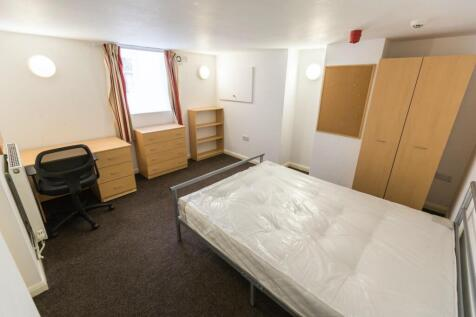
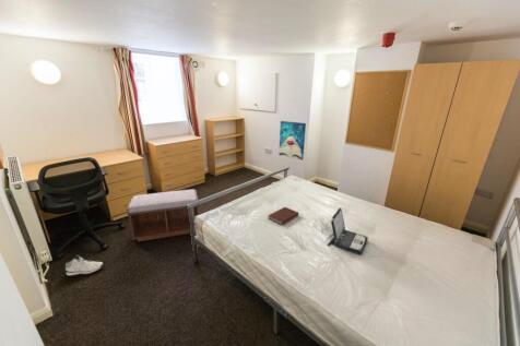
+ wall art (291, 140)
+ book (283, 215)
+ laptop (347, 230)
+ sneaker (83, 263)
+ bench (166, 213)
